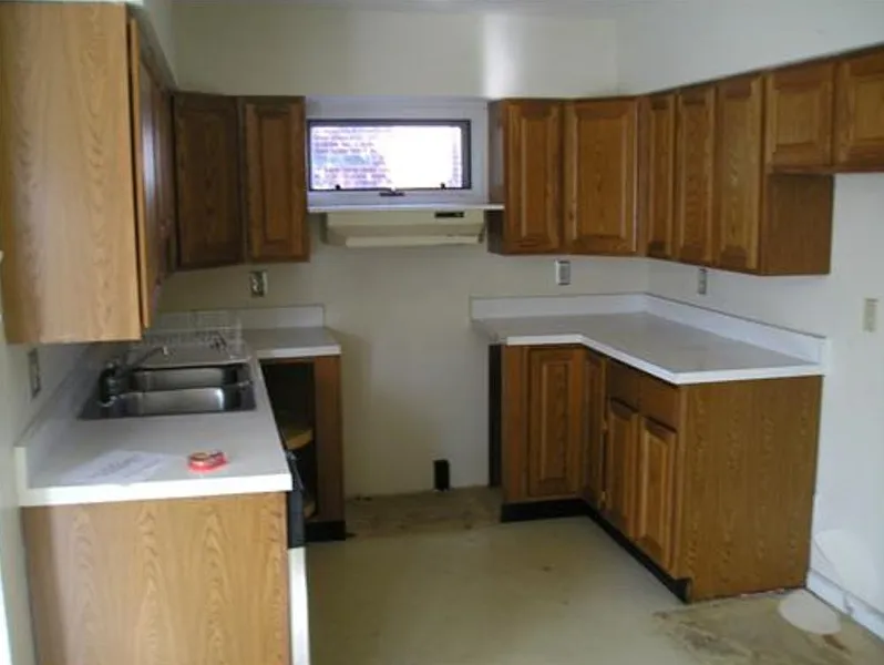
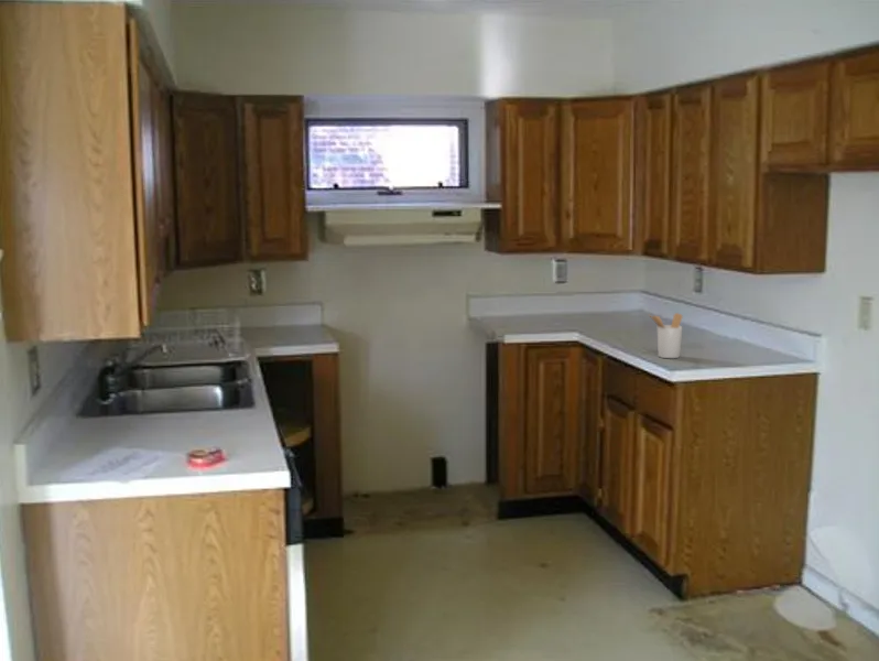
+ utensil holder (664, 334)
